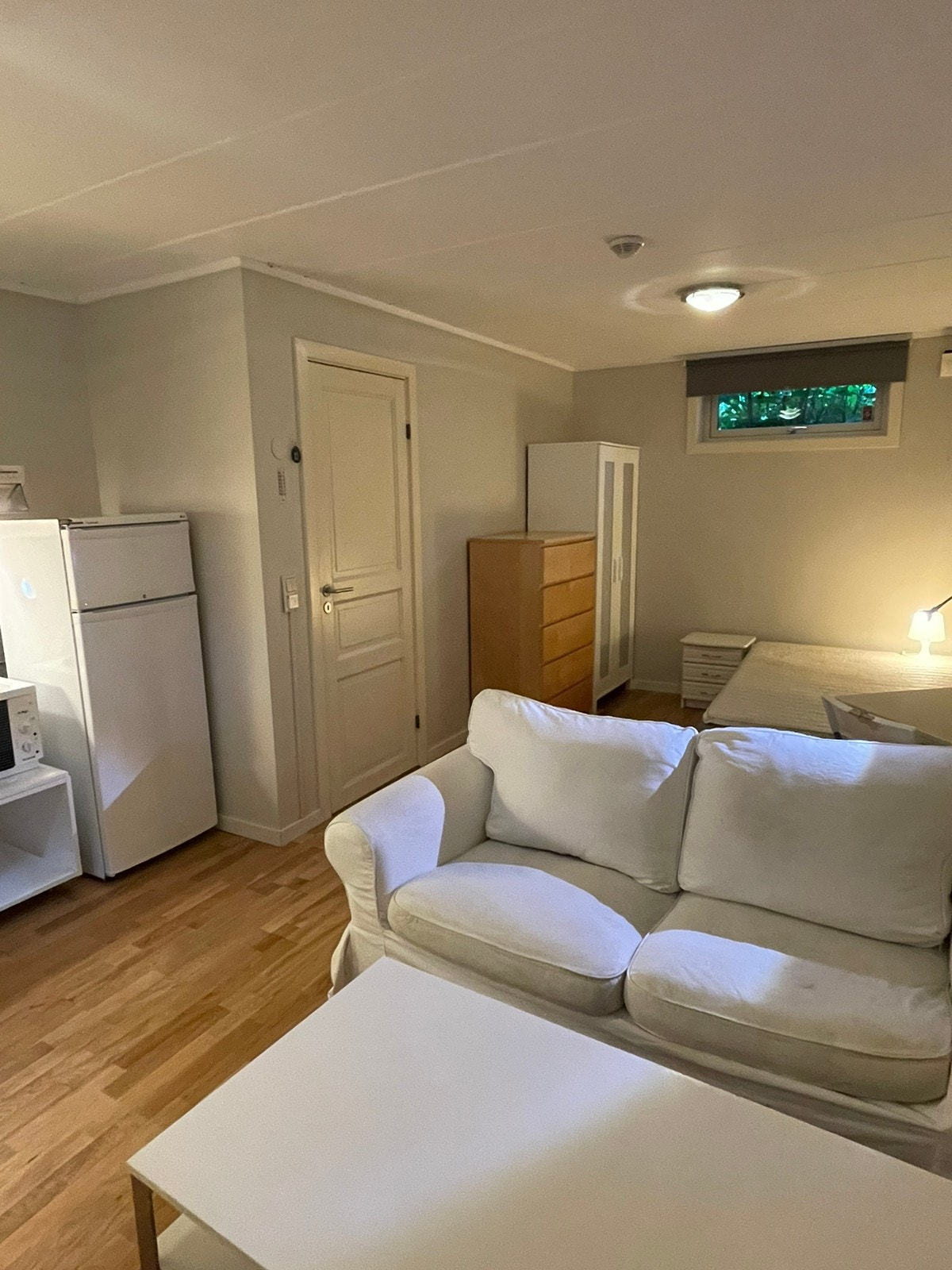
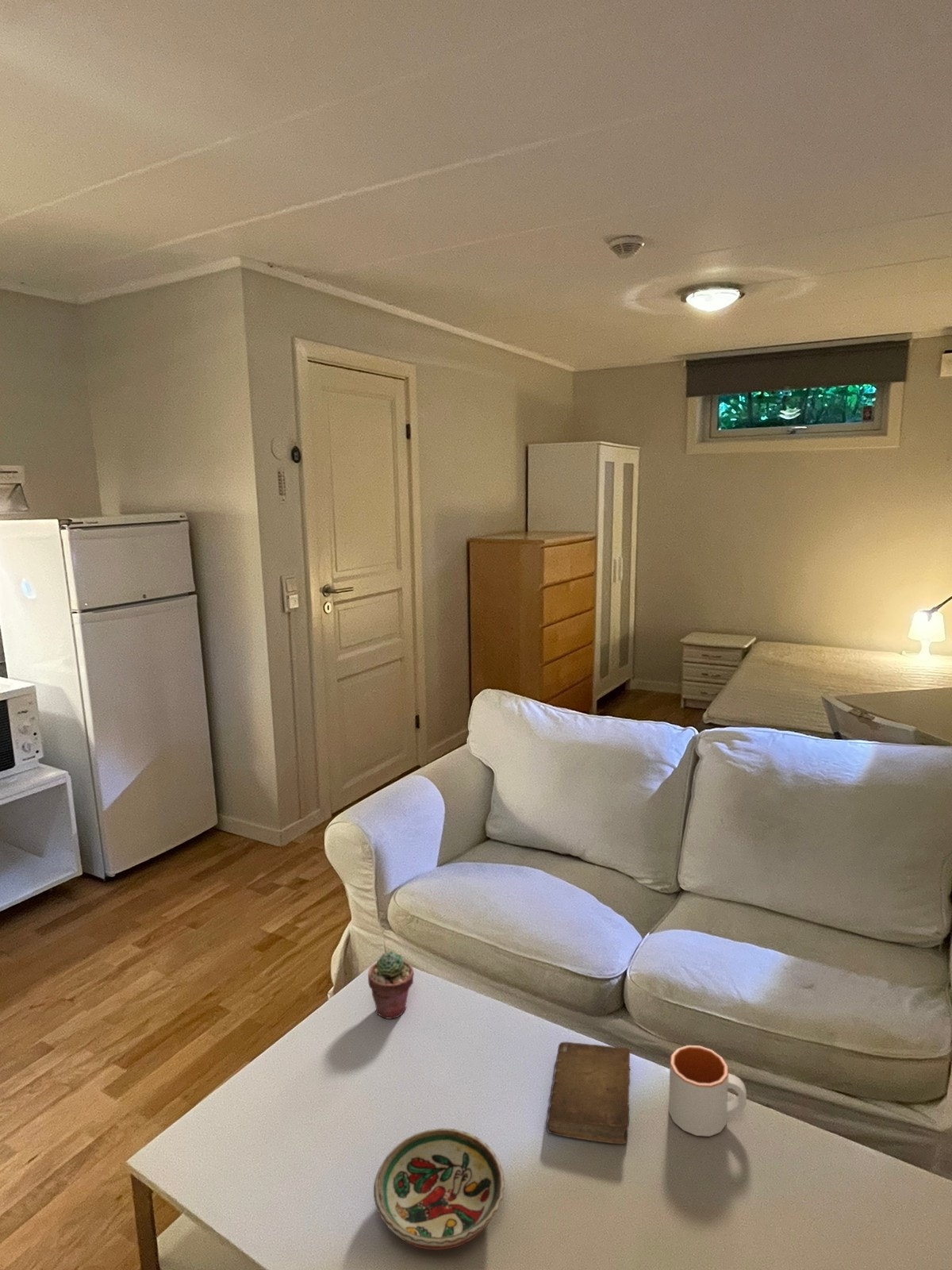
+ decorative bowl (440, 1194)
+ book (590, 1087)
+ mug (707, 1091)
+ potted succulent (390, 982)
